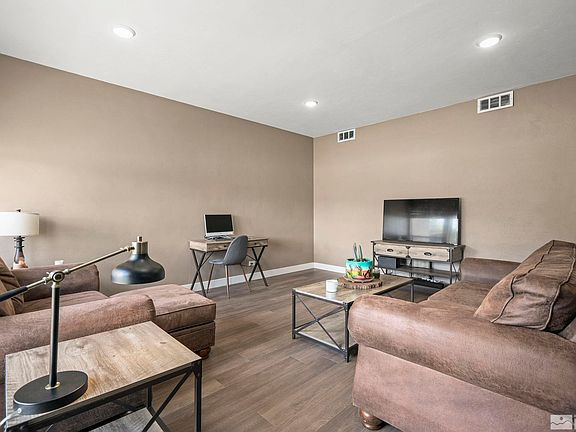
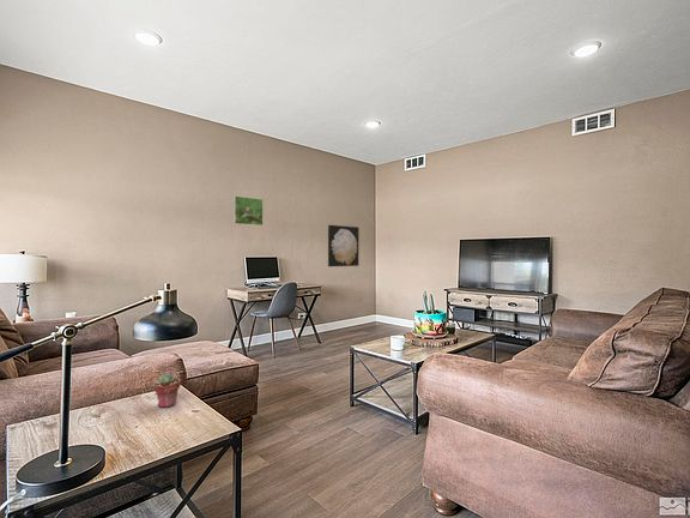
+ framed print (248, 211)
+ wall art (344, 246)
+ potted succulent (167, 389)
